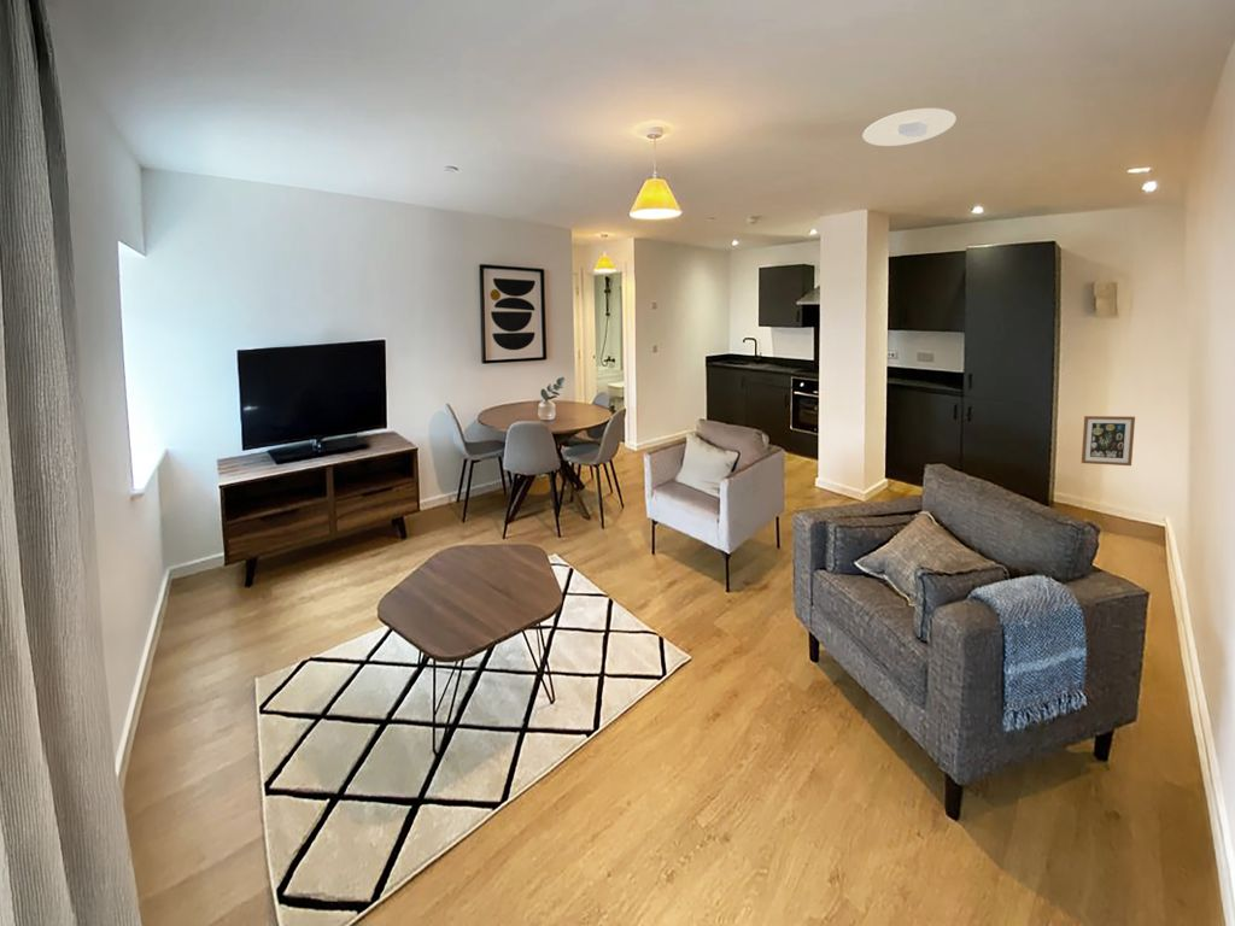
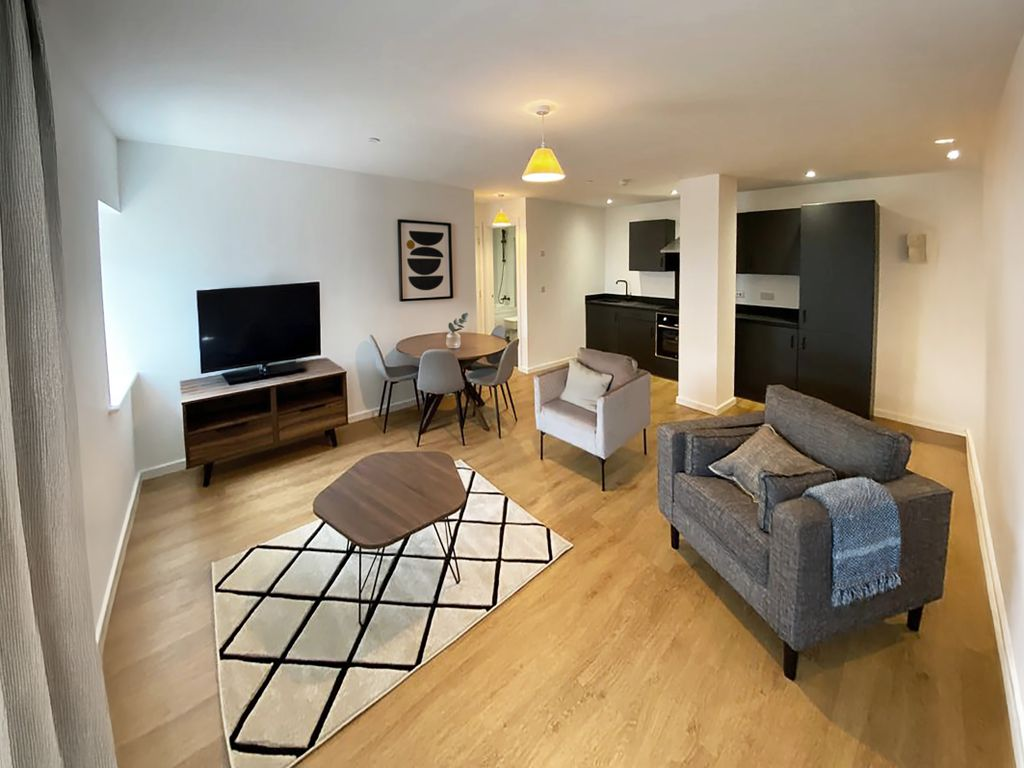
- wall art (1107, 440)
- recessed light (908, 123)
